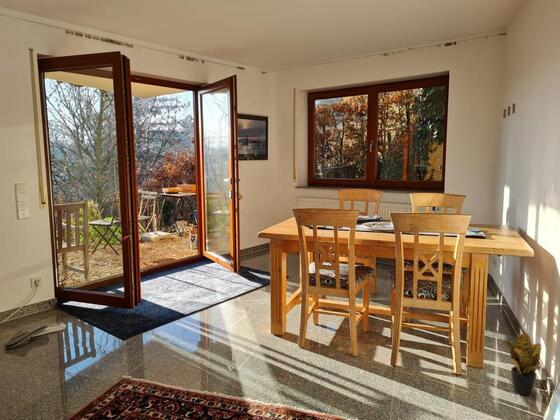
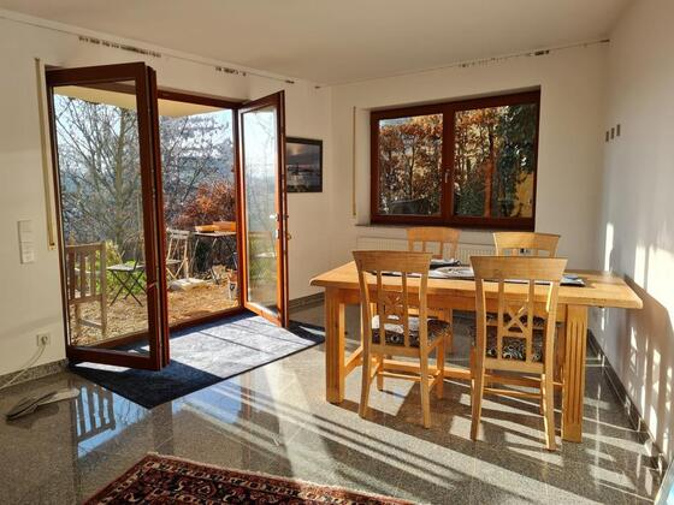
- potted plant (523, 362)
